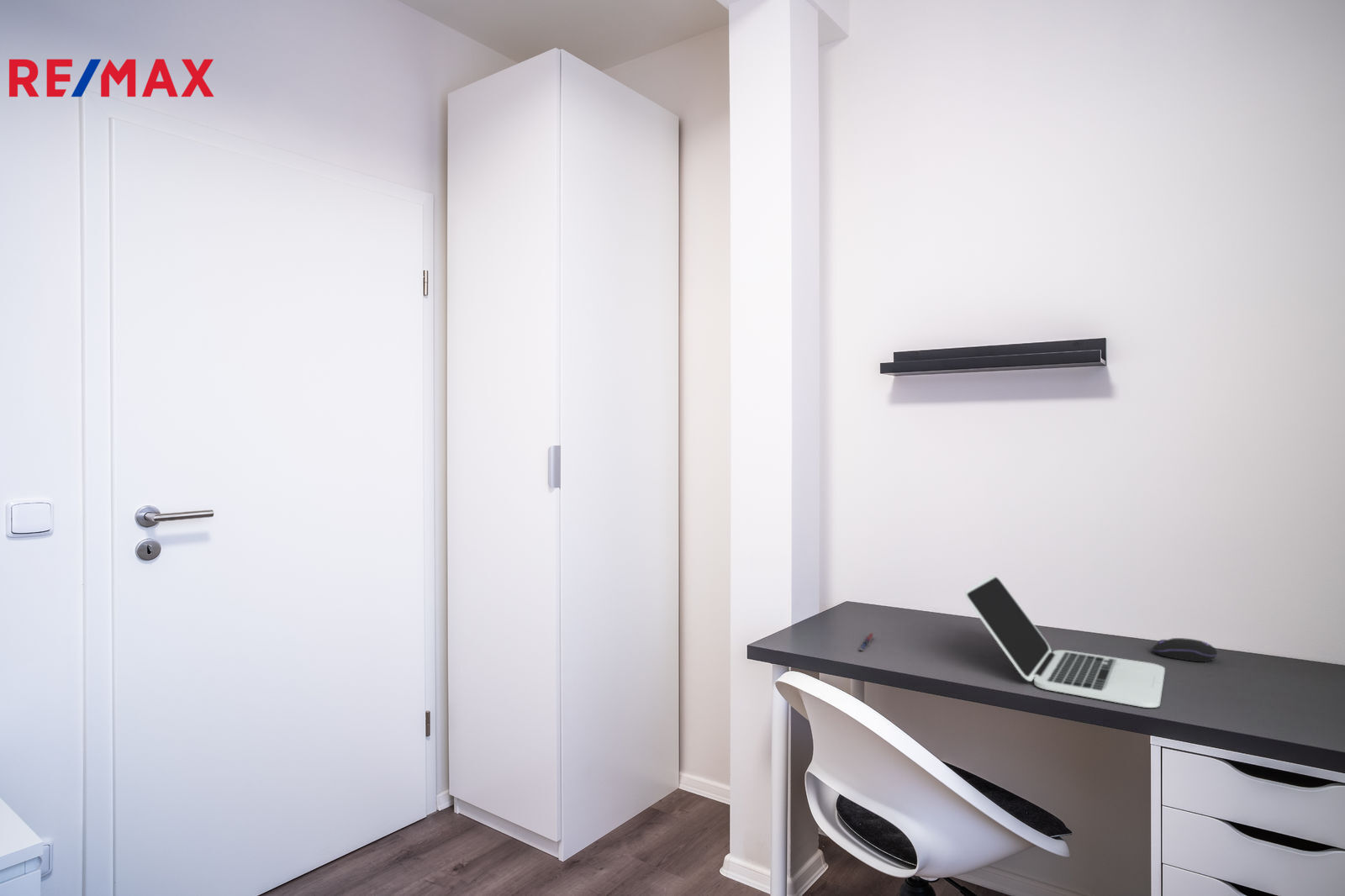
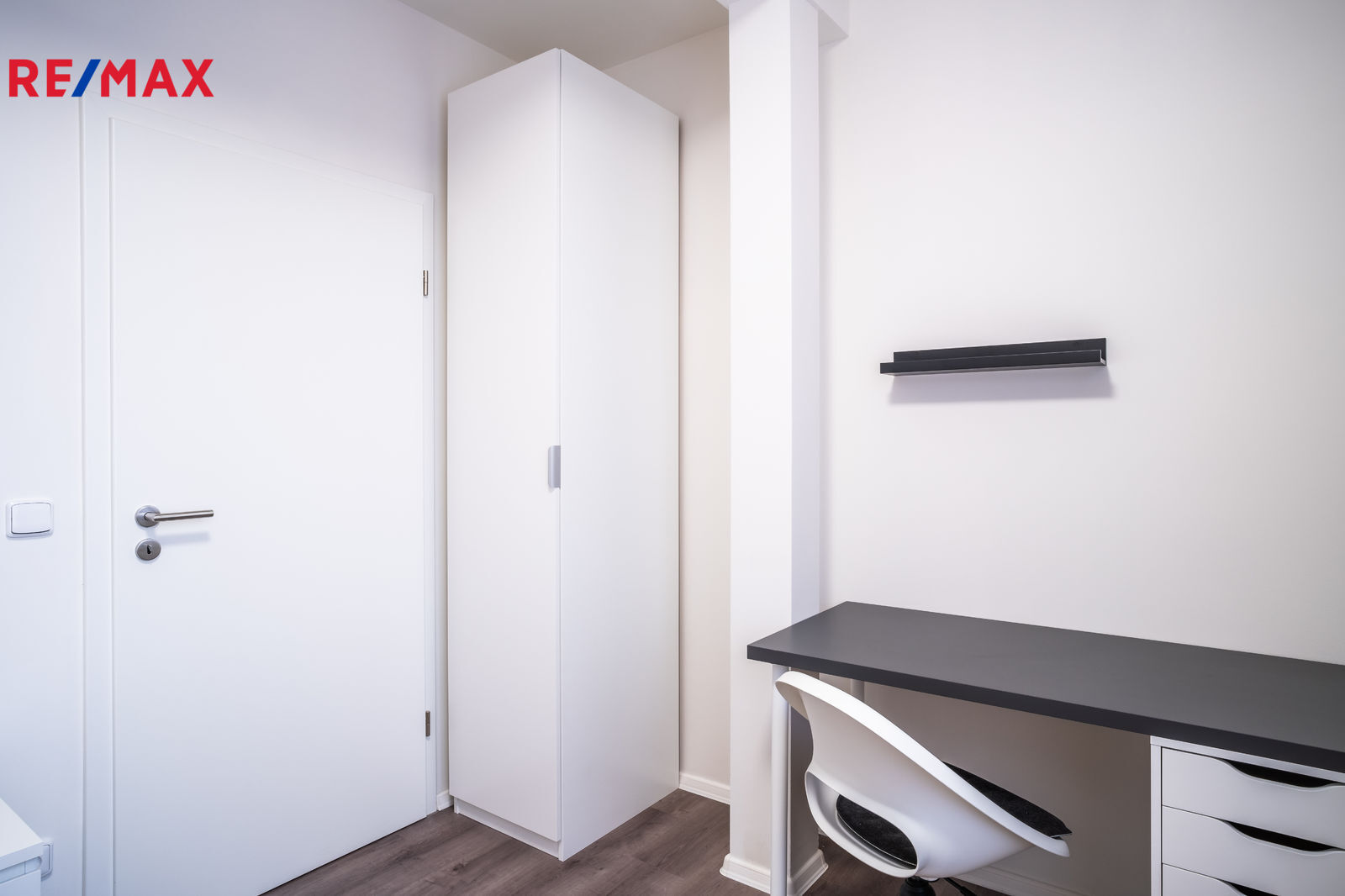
- pen (866, 641)
- computer mouse (1184, 647)
- laptop (1061, 650)
